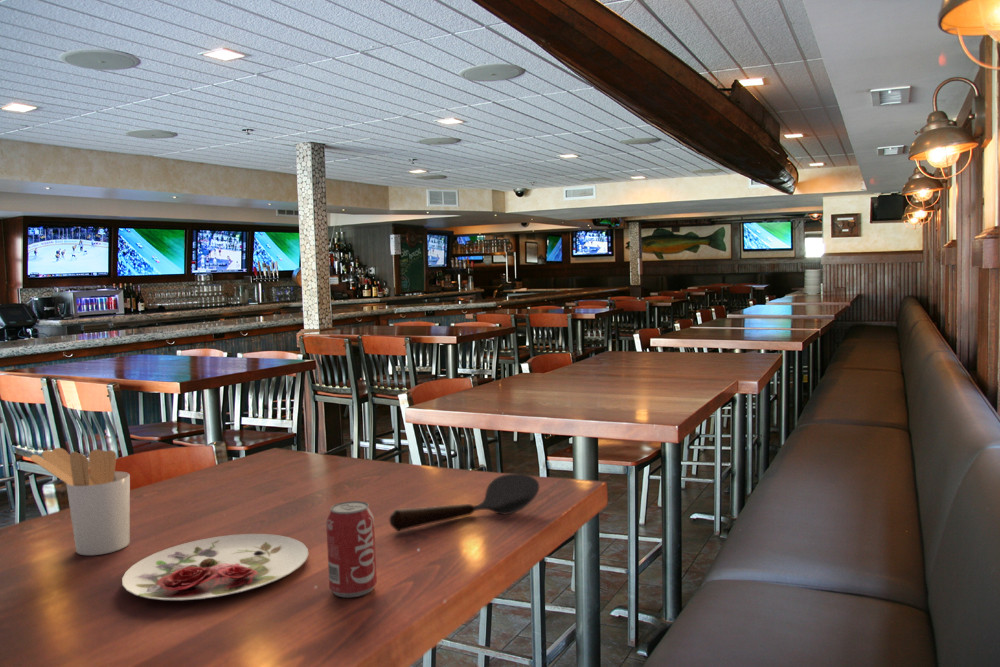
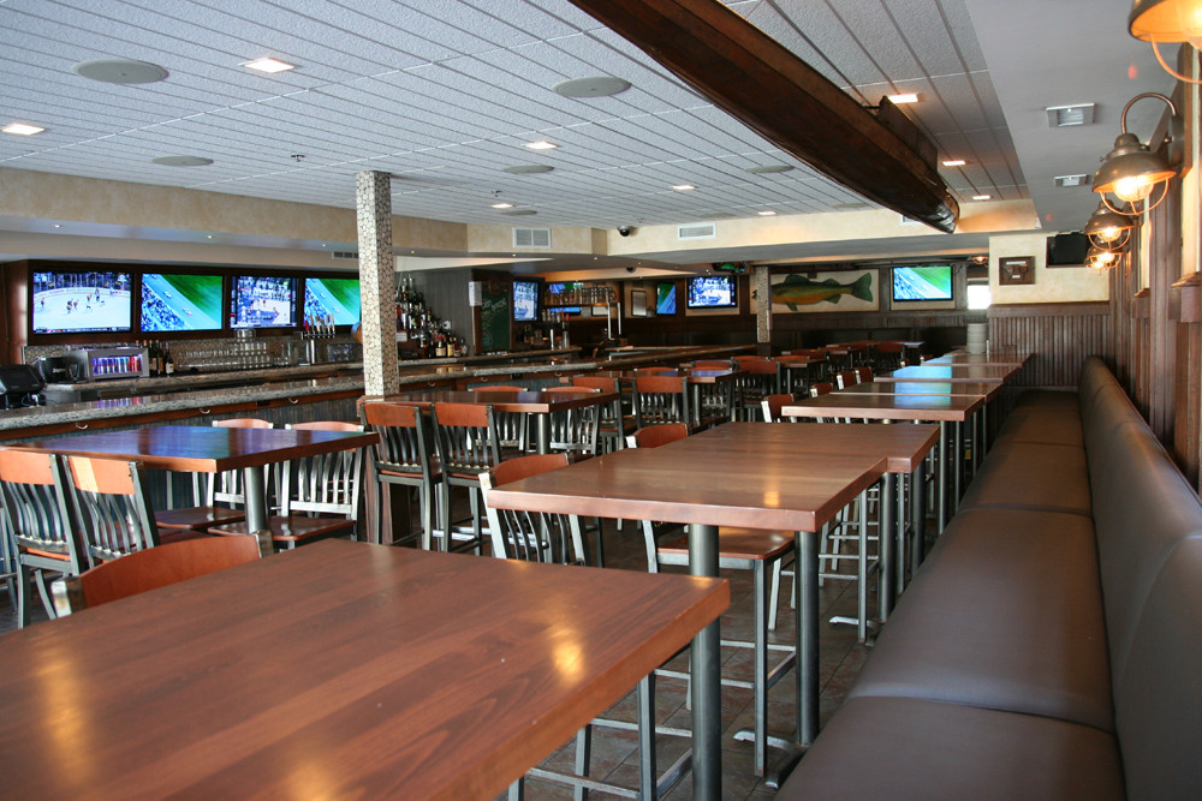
- plate (218, 562)
- beverage can (351, 547)
- spoon (467, 504)
- utensil holder (84, 496)
